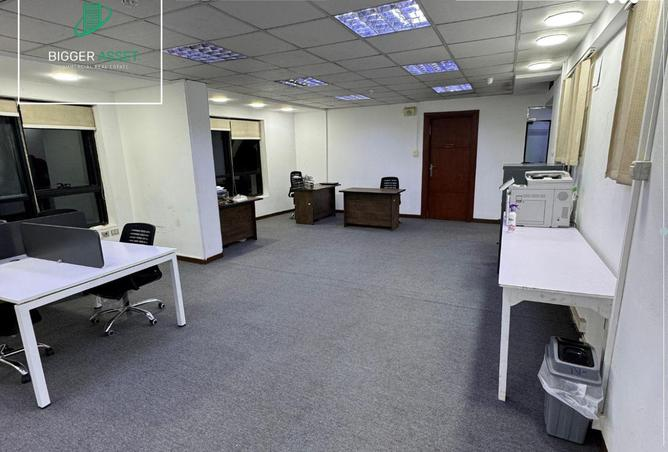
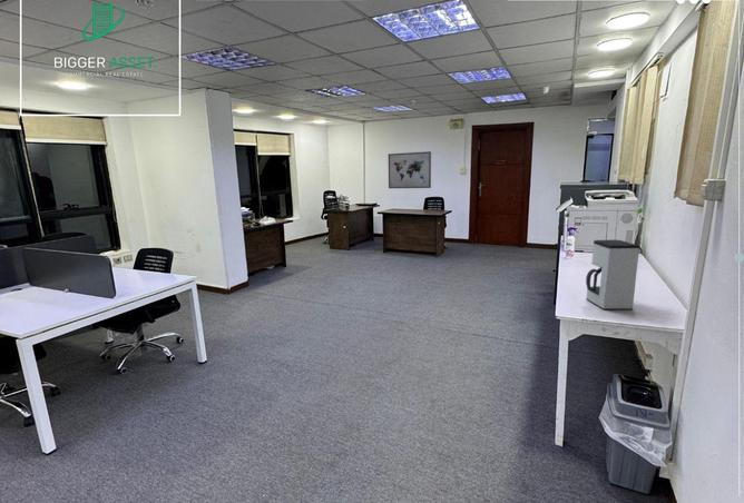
+ wall art (409, 170)
+ coffee maker (607, 273)
